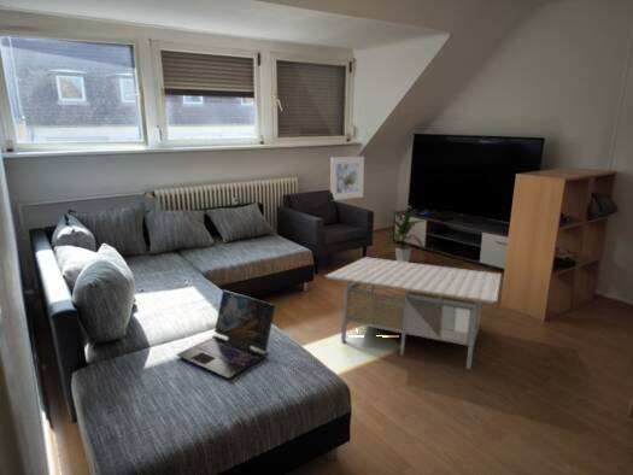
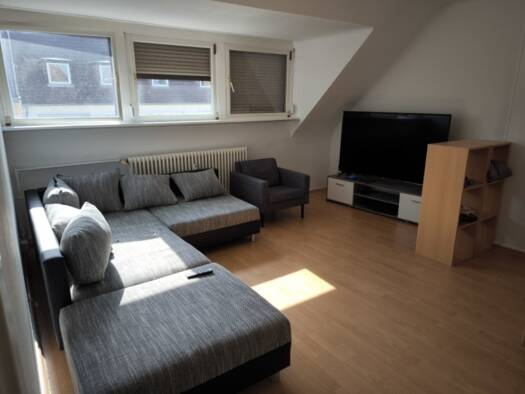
- indoor plant (402, 235)
- coffee table (416, 300)
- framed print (347, 177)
- laptop (225, 330)
